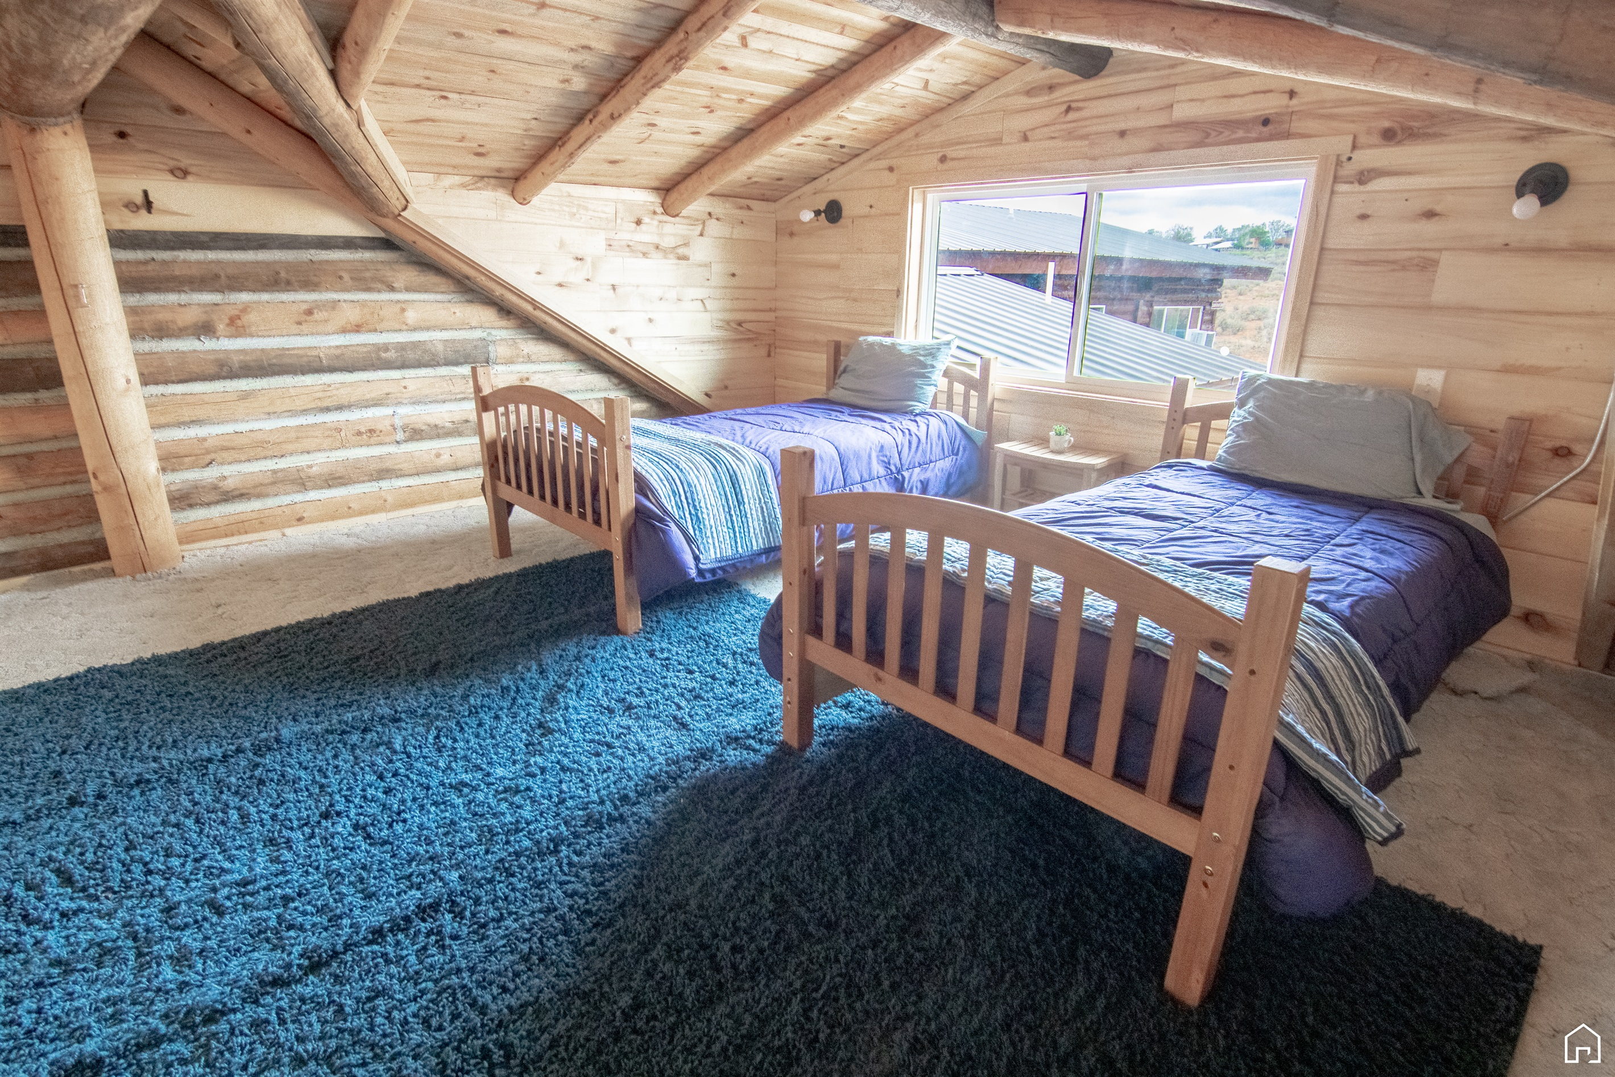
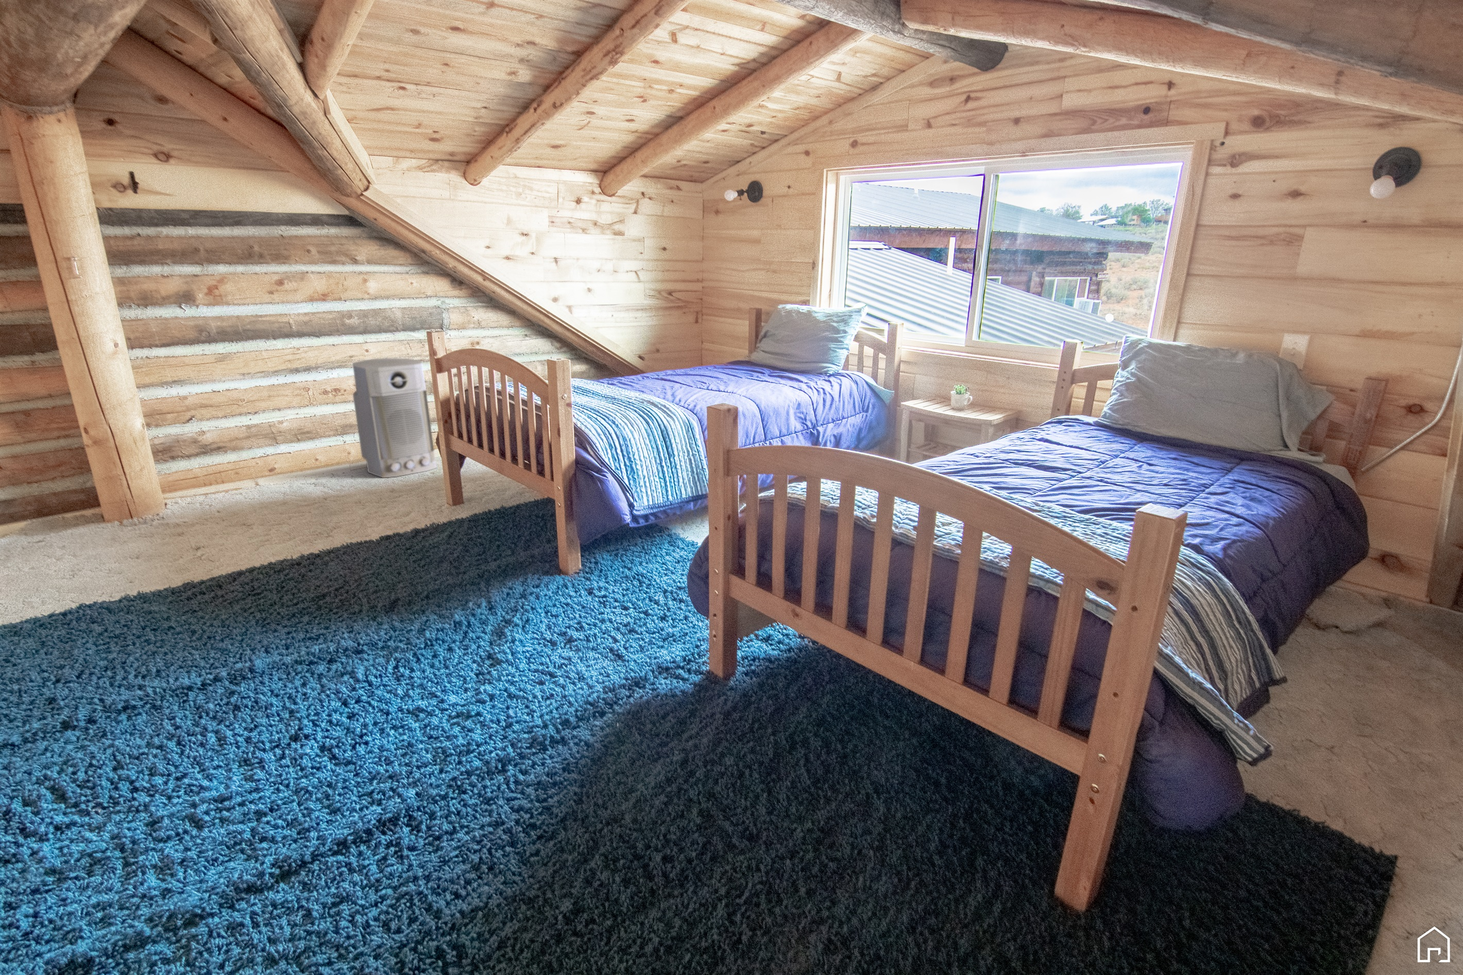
+ air purifier (393, 415)
